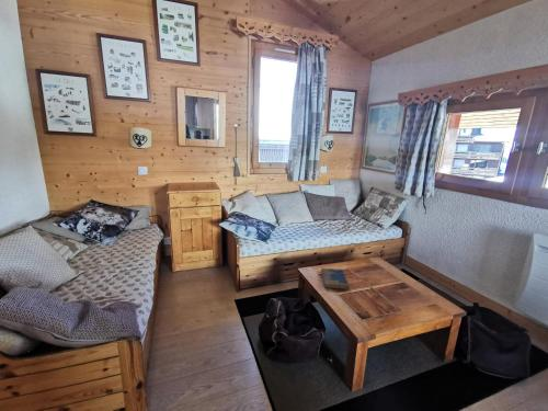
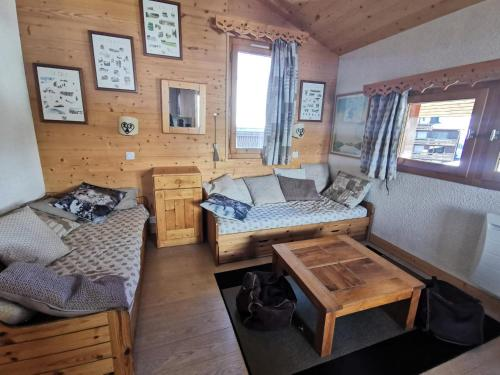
- hardcover book (333, 277)
